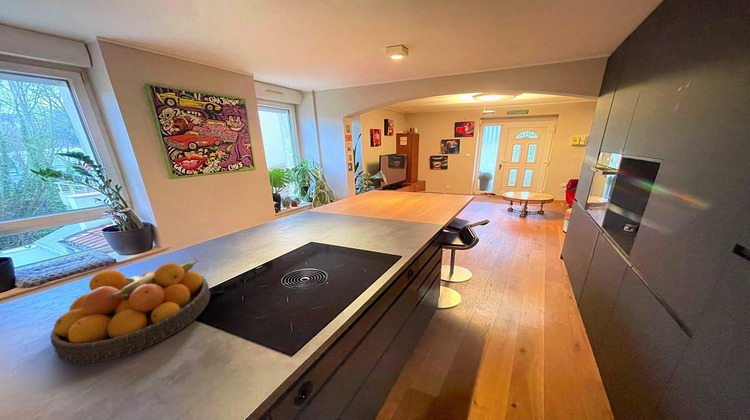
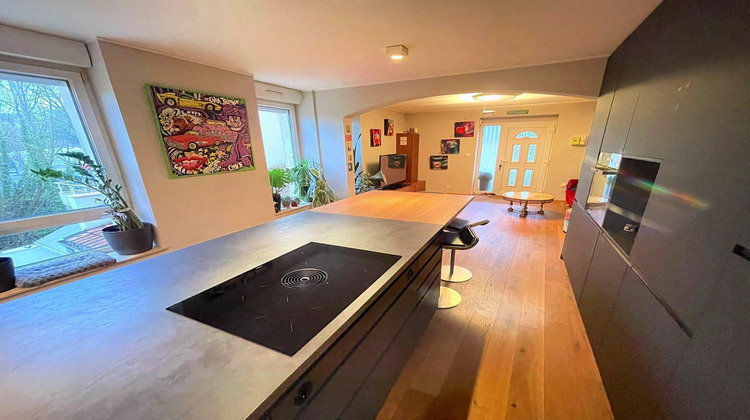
- fruit bowl (138, 295)
